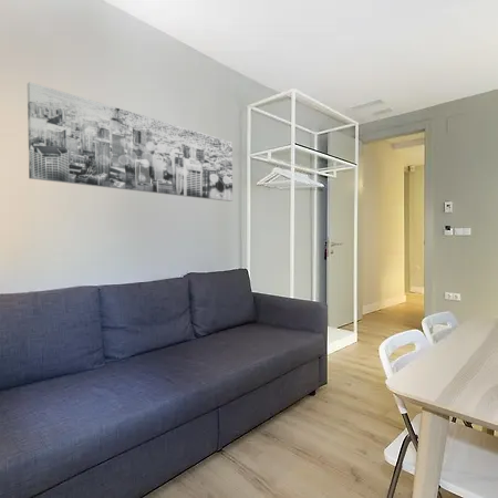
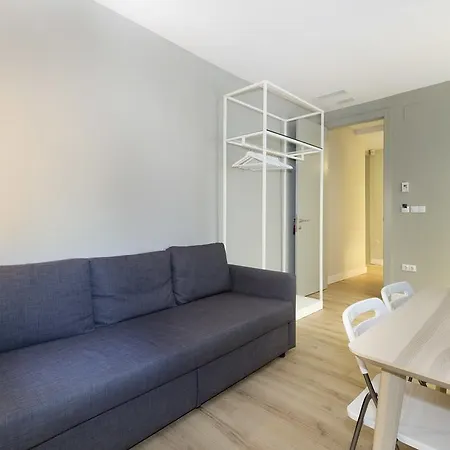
- wall art (153, 156)
